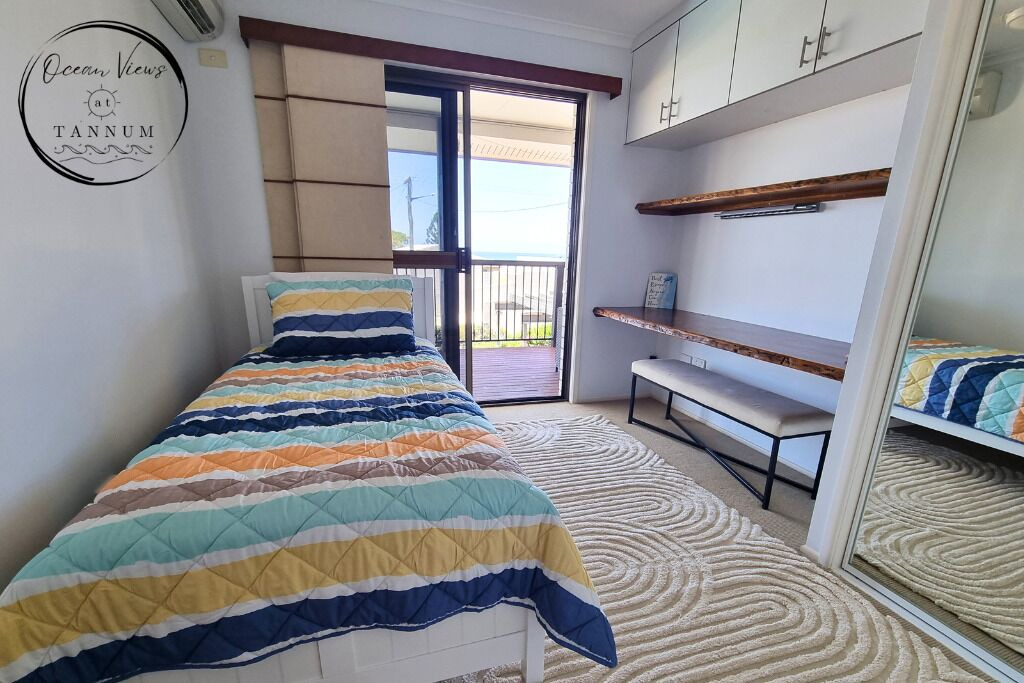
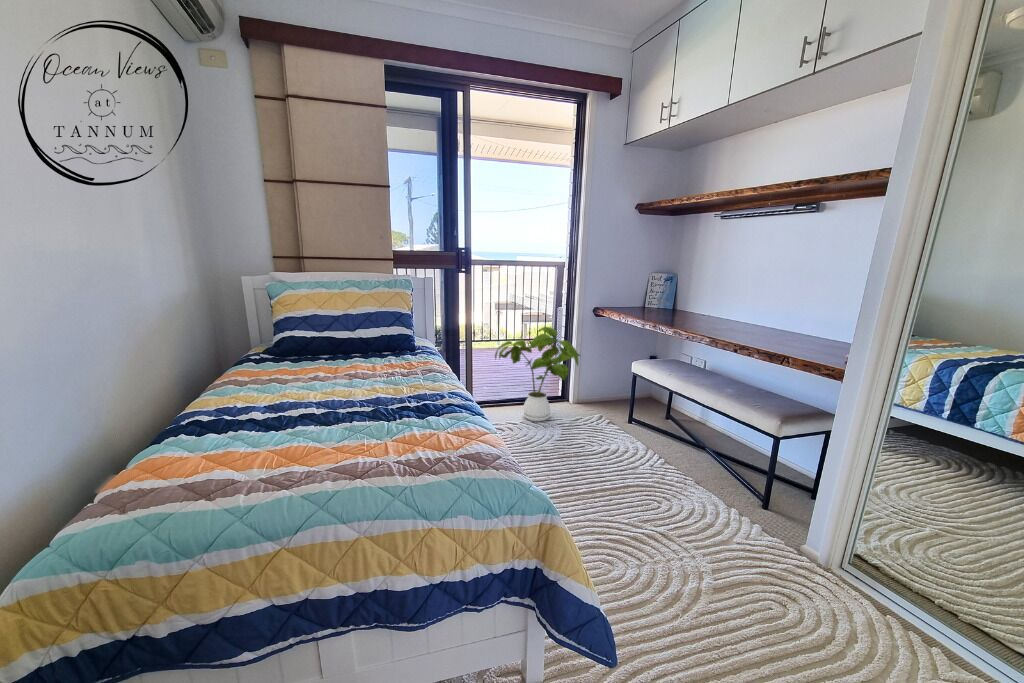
+ house plant (547, 375)
